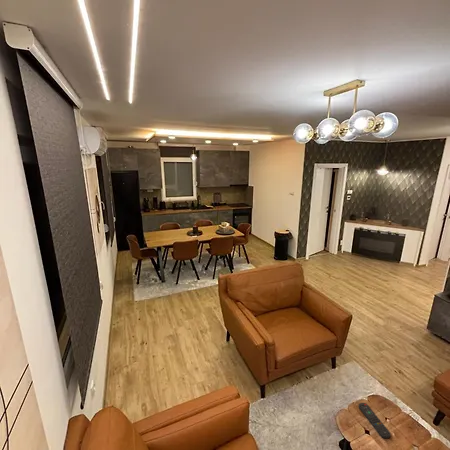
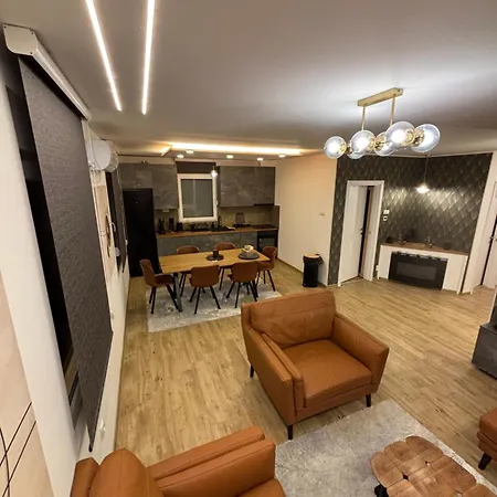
- remote control (373, 419)
